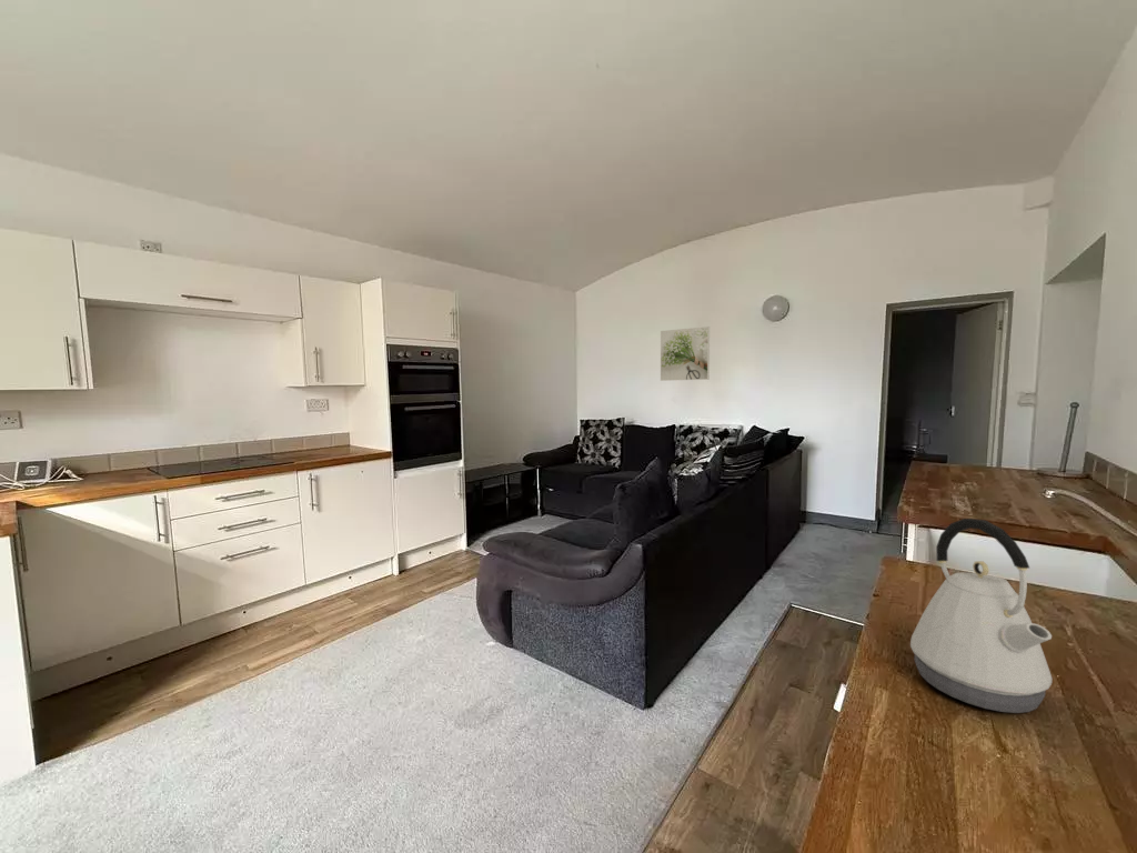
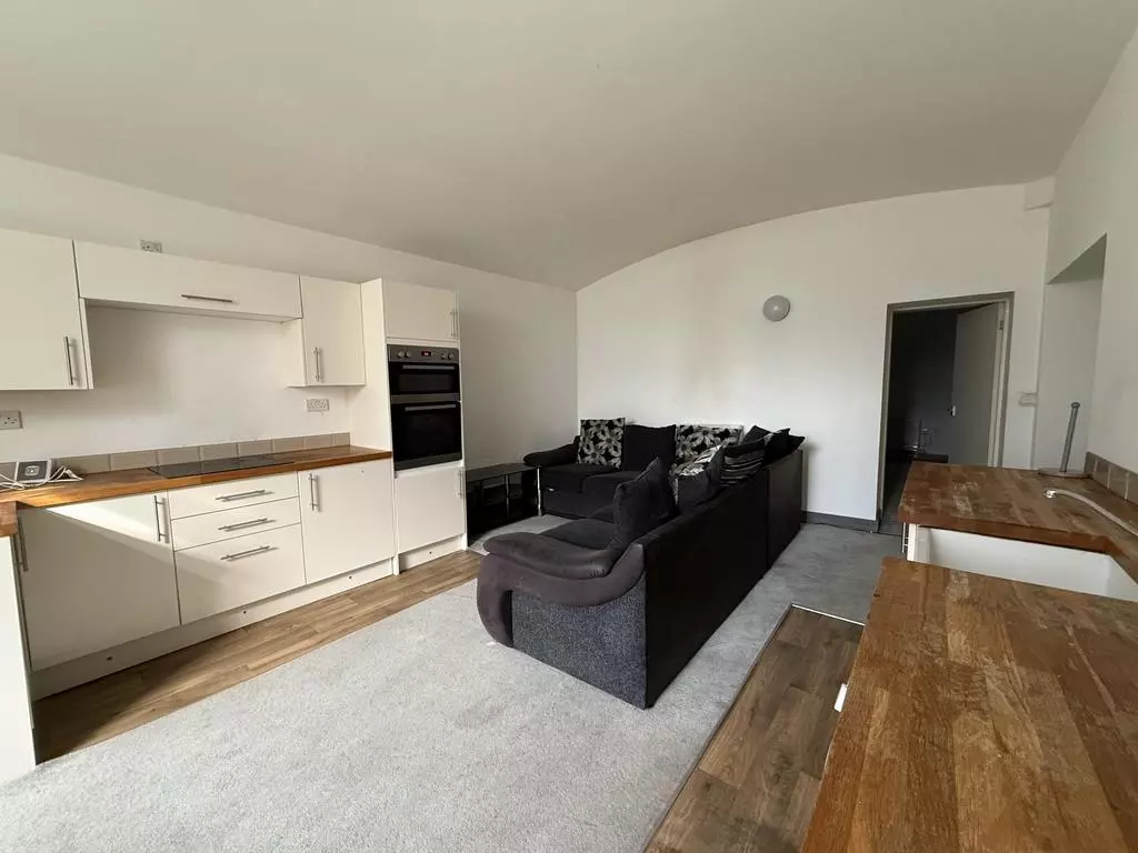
- kettle (982, 605)
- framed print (684, 354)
